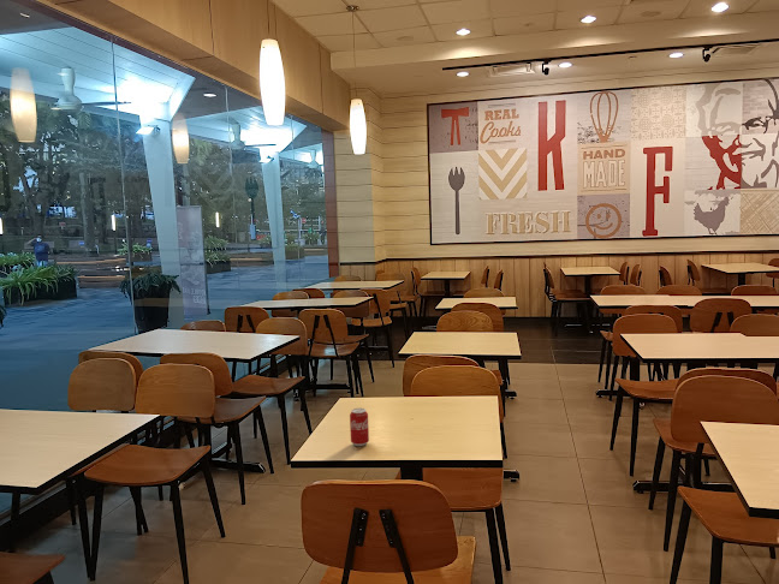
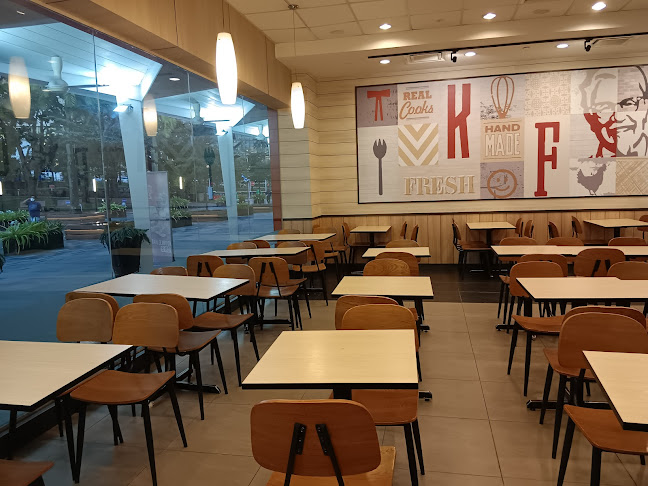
- beverage can (358, 427)
